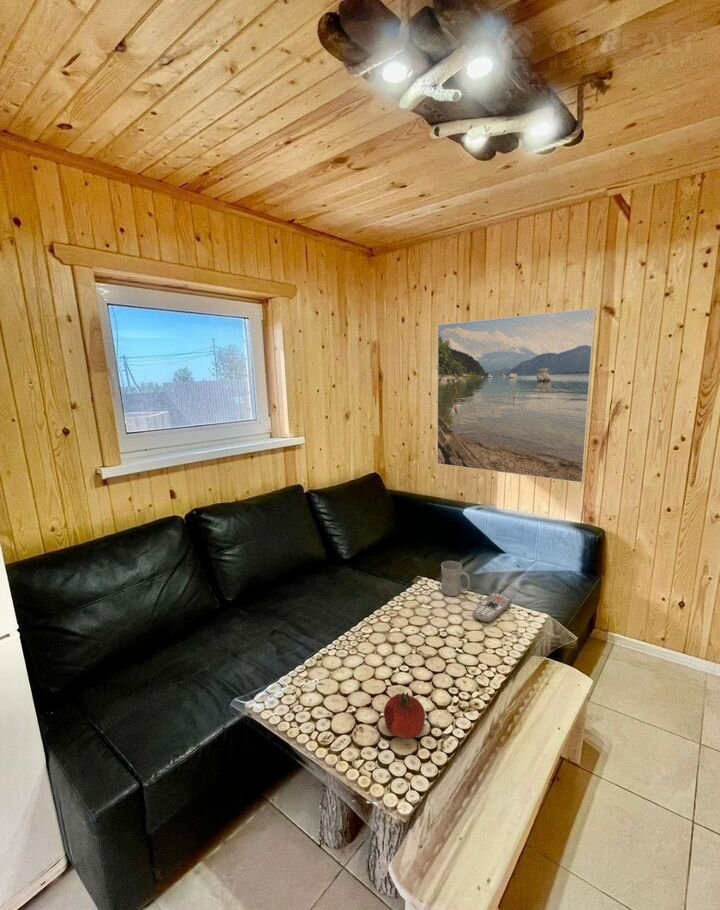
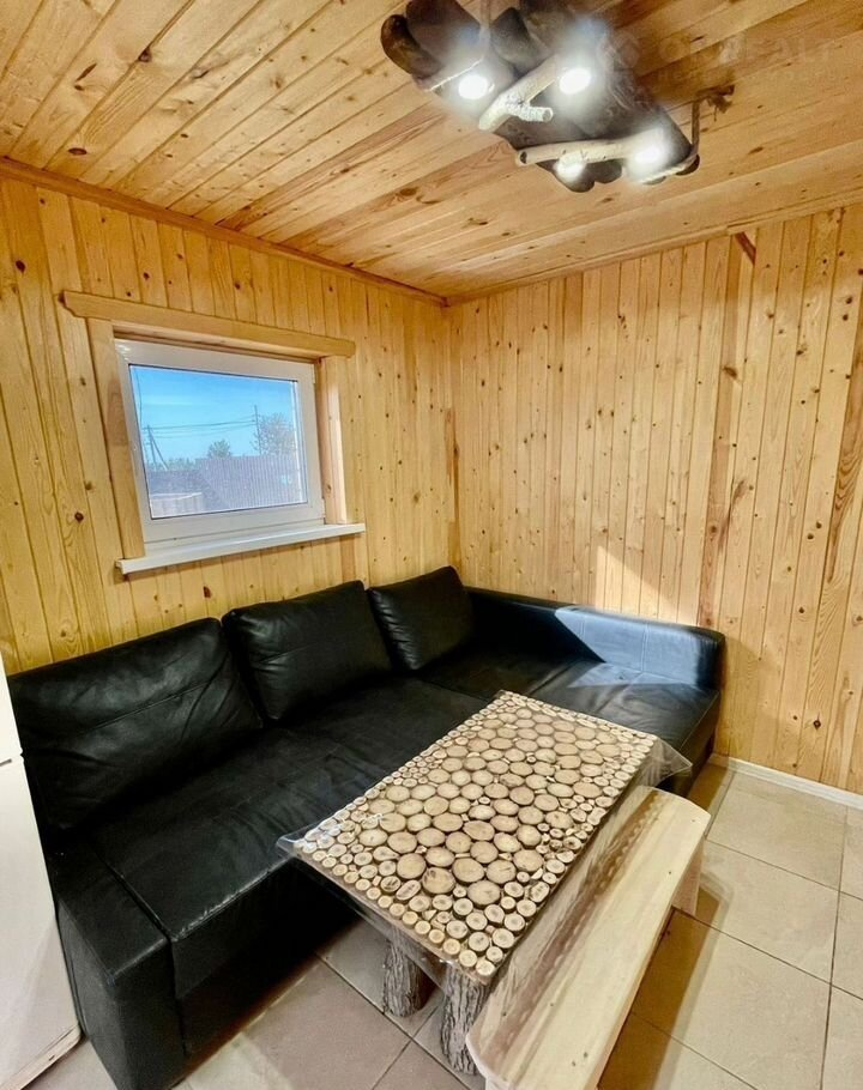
- mug (455, 579)
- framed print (505, 397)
- remote control (491, 607)
- fruit (404, 710)
